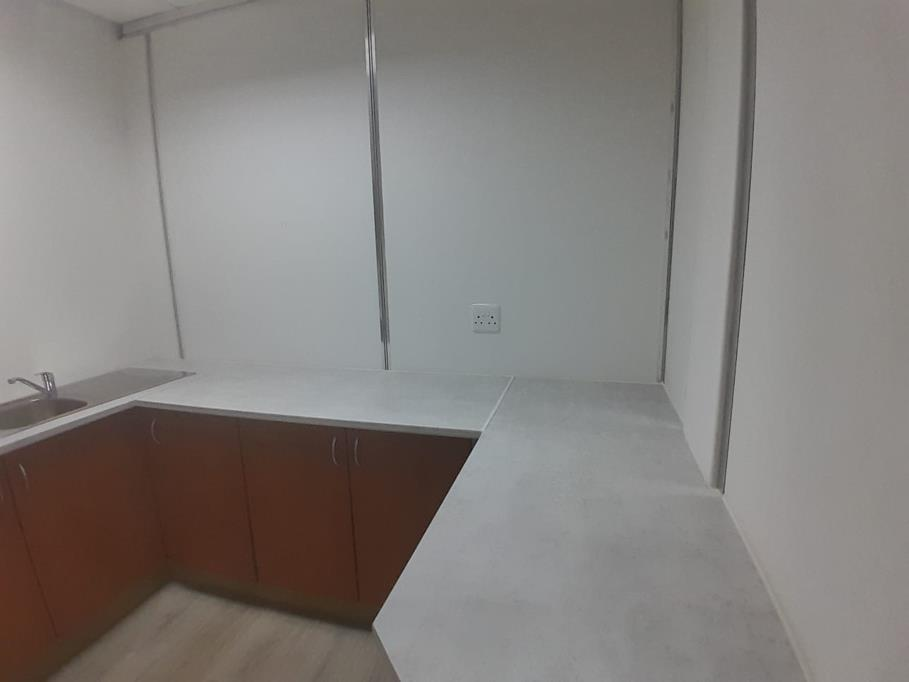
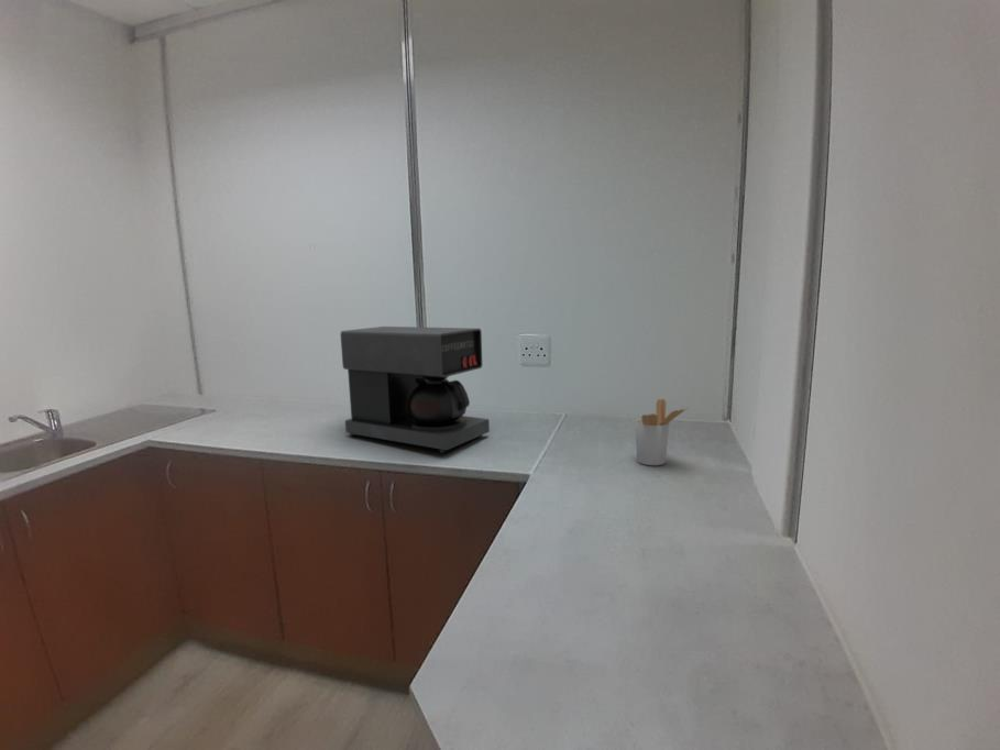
+ utensil holder (660, 432)
+ coffee maker (413, 384)
